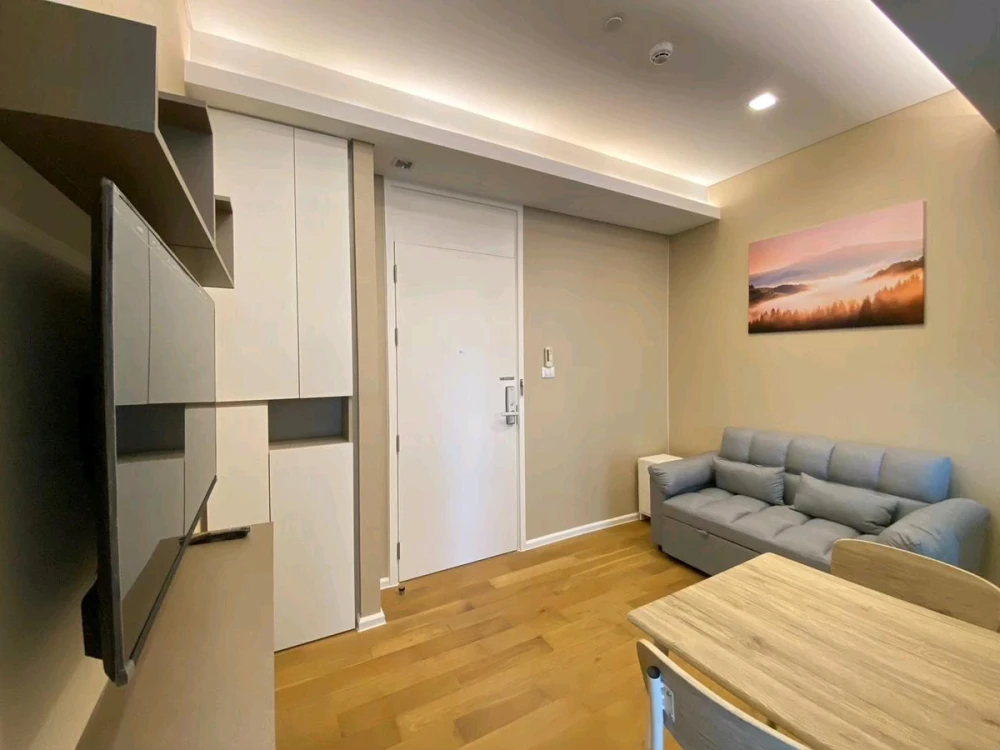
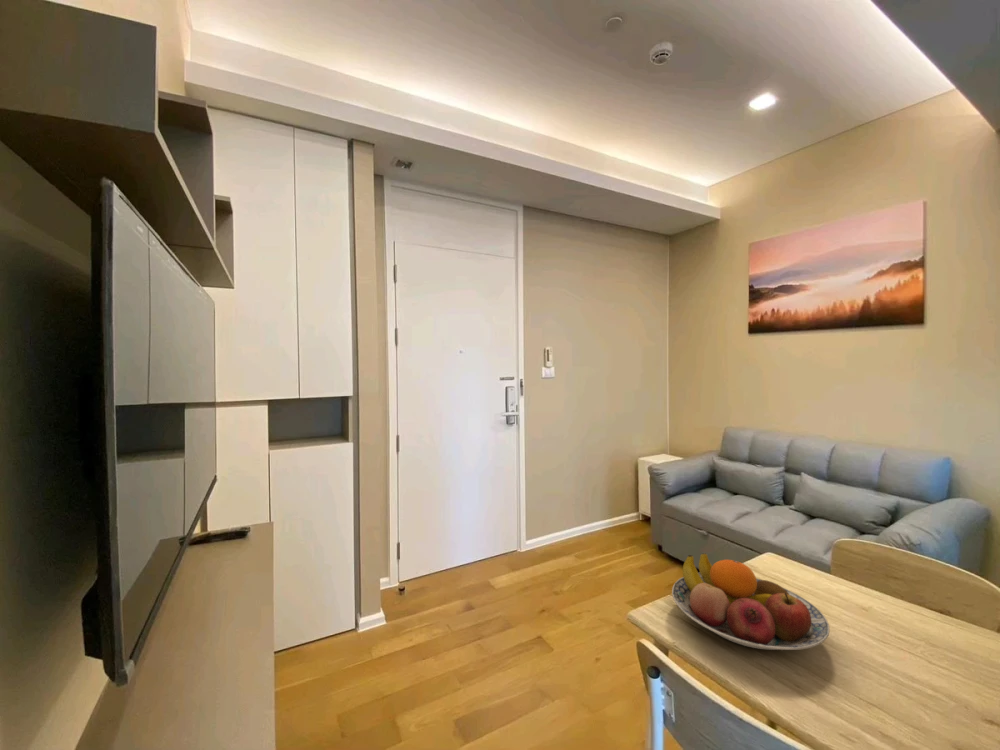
+ fruit bowl (744, 598)
